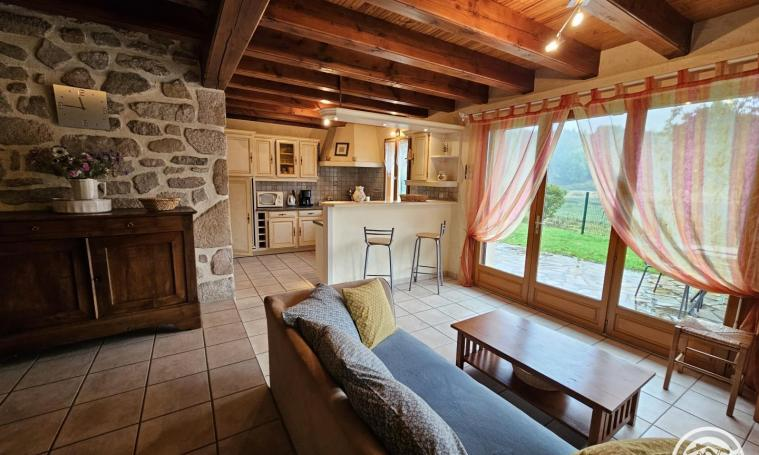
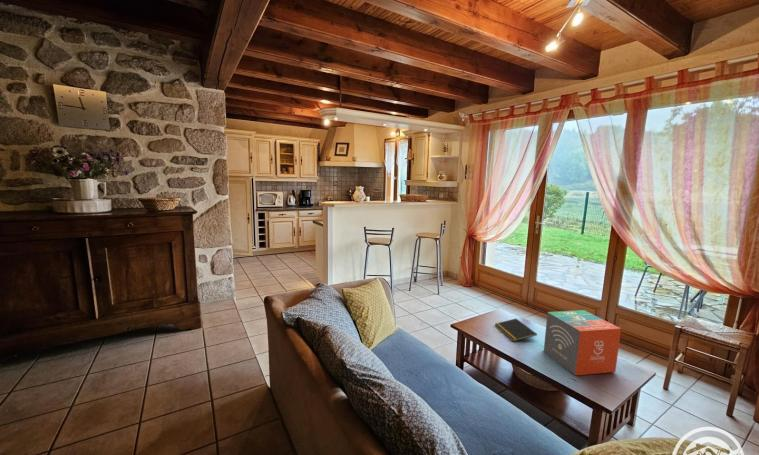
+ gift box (579, 340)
+ notepad (514, 329)
